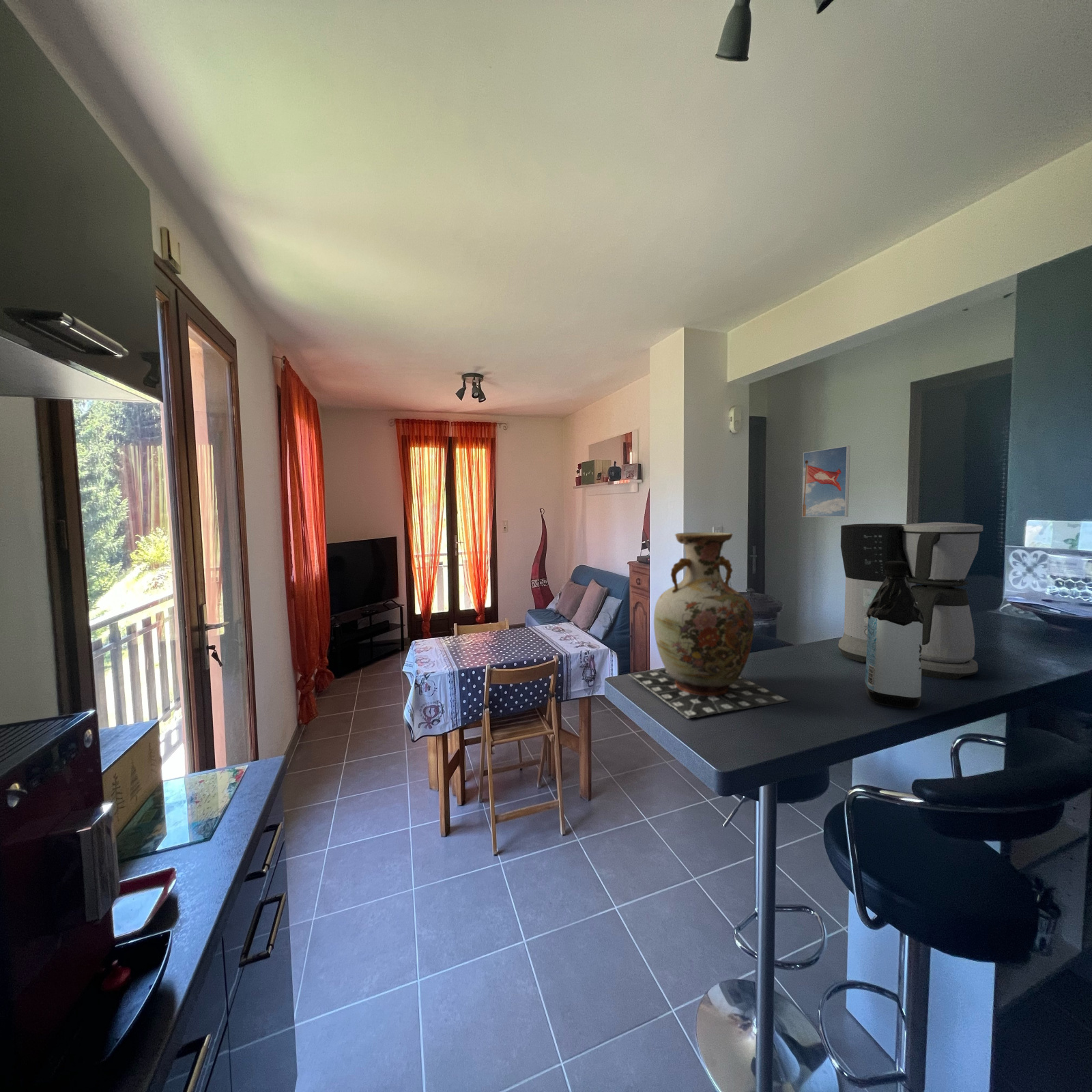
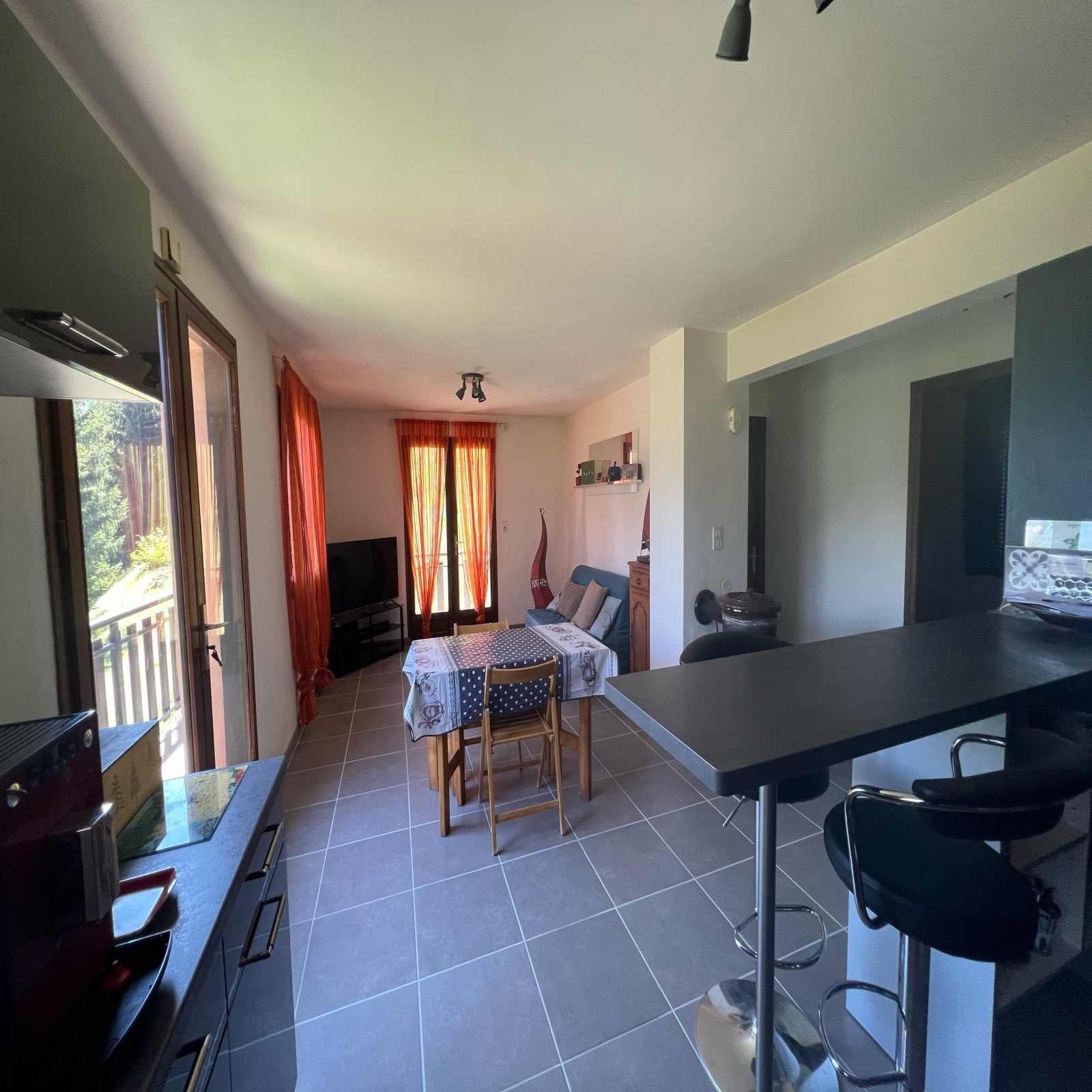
- coffee maker (912, 592)
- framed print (824, 483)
- vase (702, 612)
- water bottle (894, 631)
